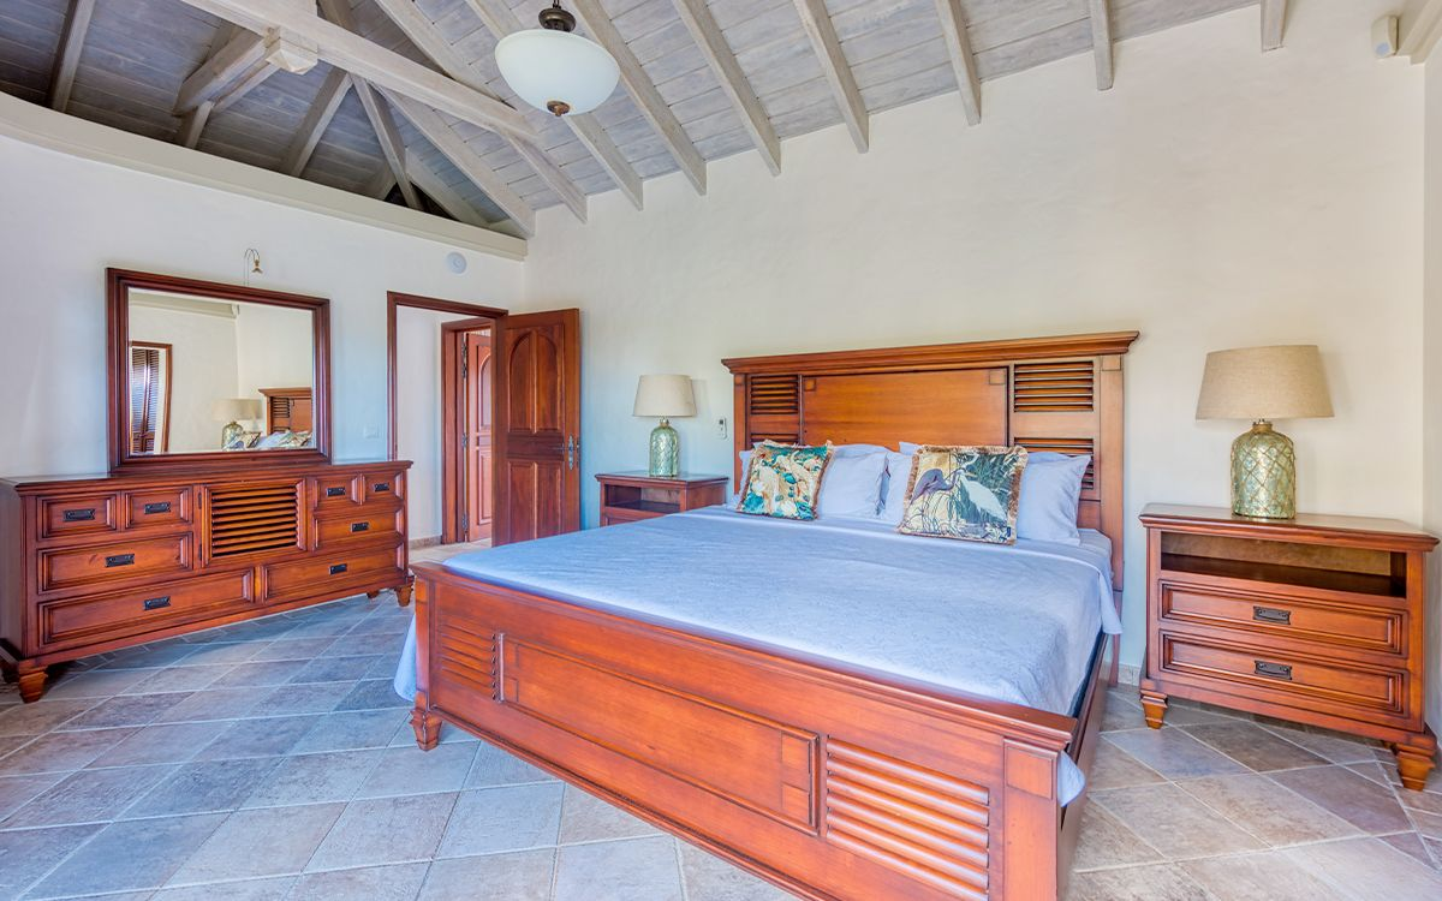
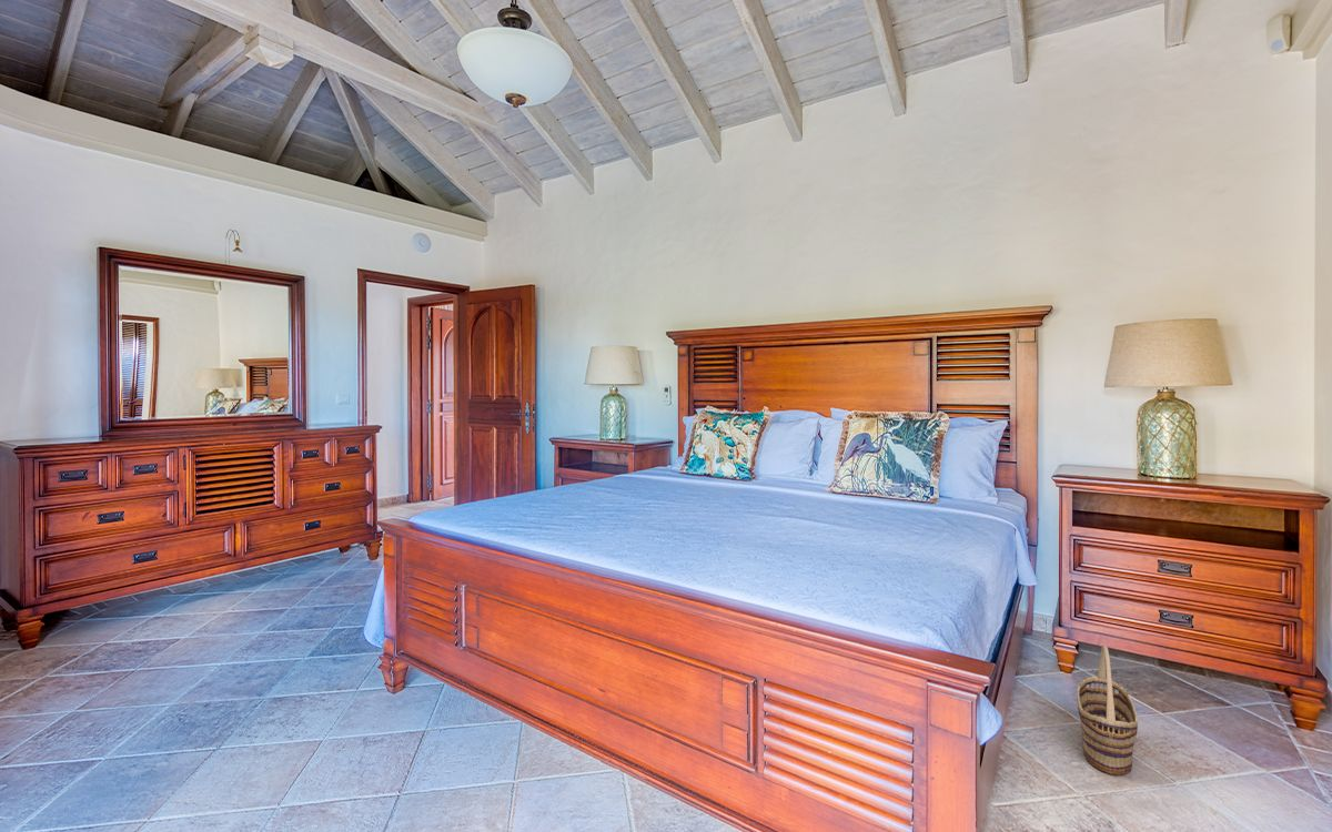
+ basket (1106, 699)
